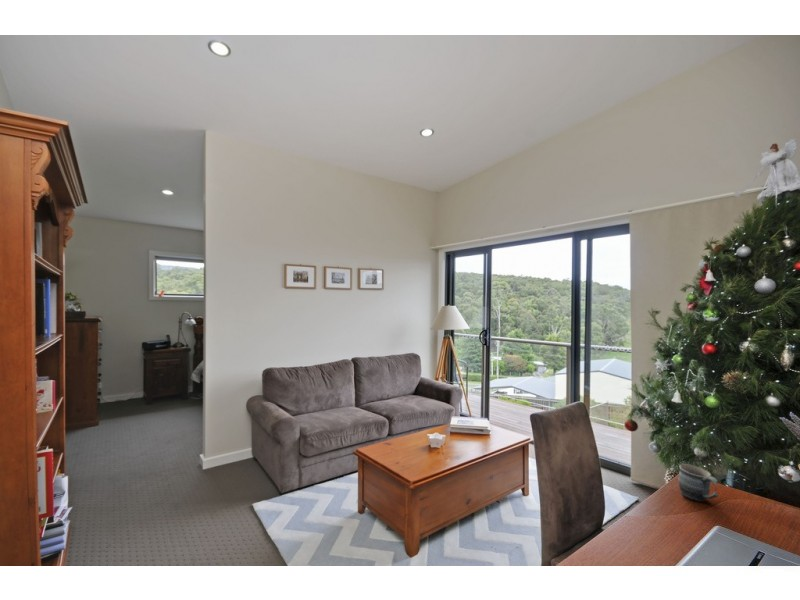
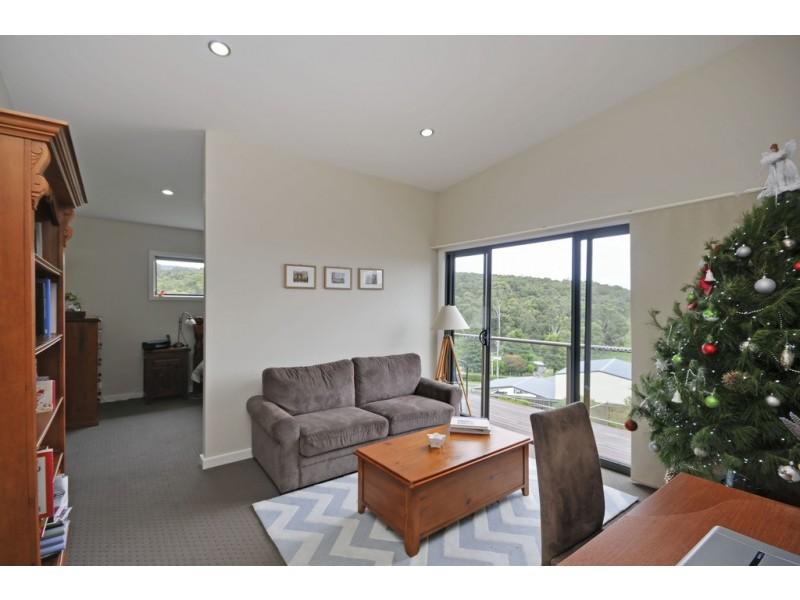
- mug (699, 485)
